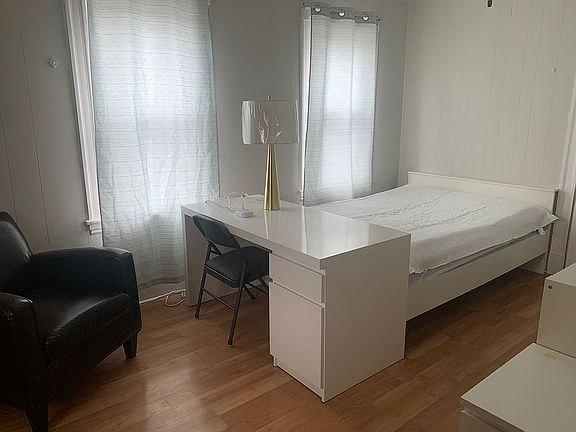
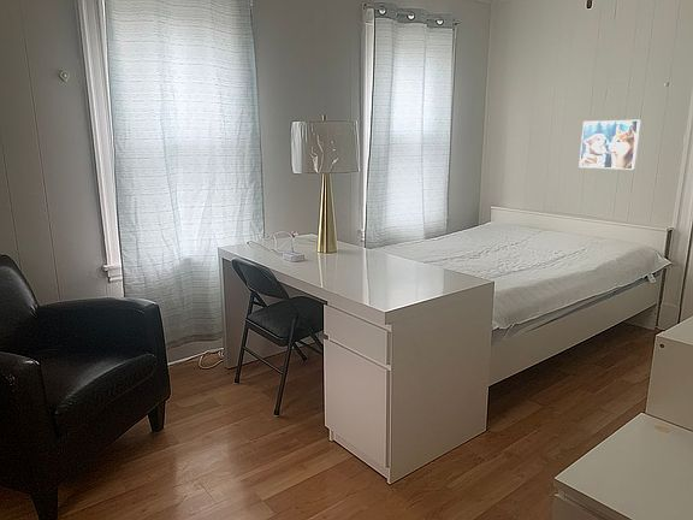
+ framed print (608, 144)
